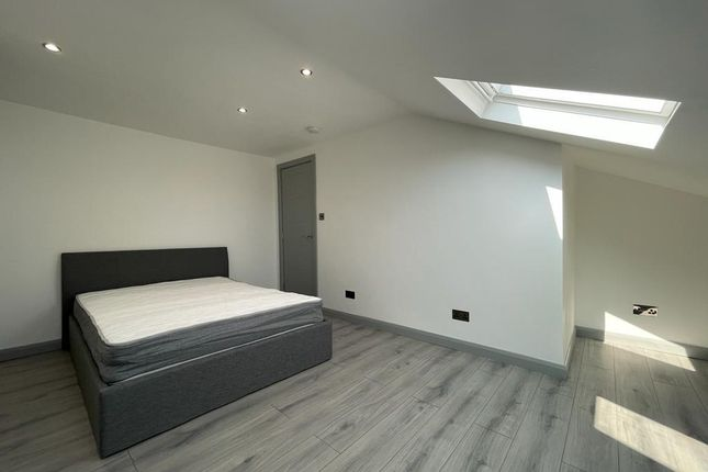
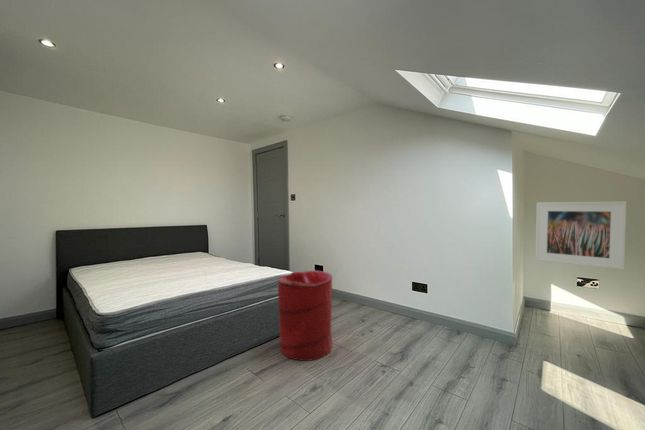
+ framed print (576, 233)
+ laundry hamper (305, 309)
